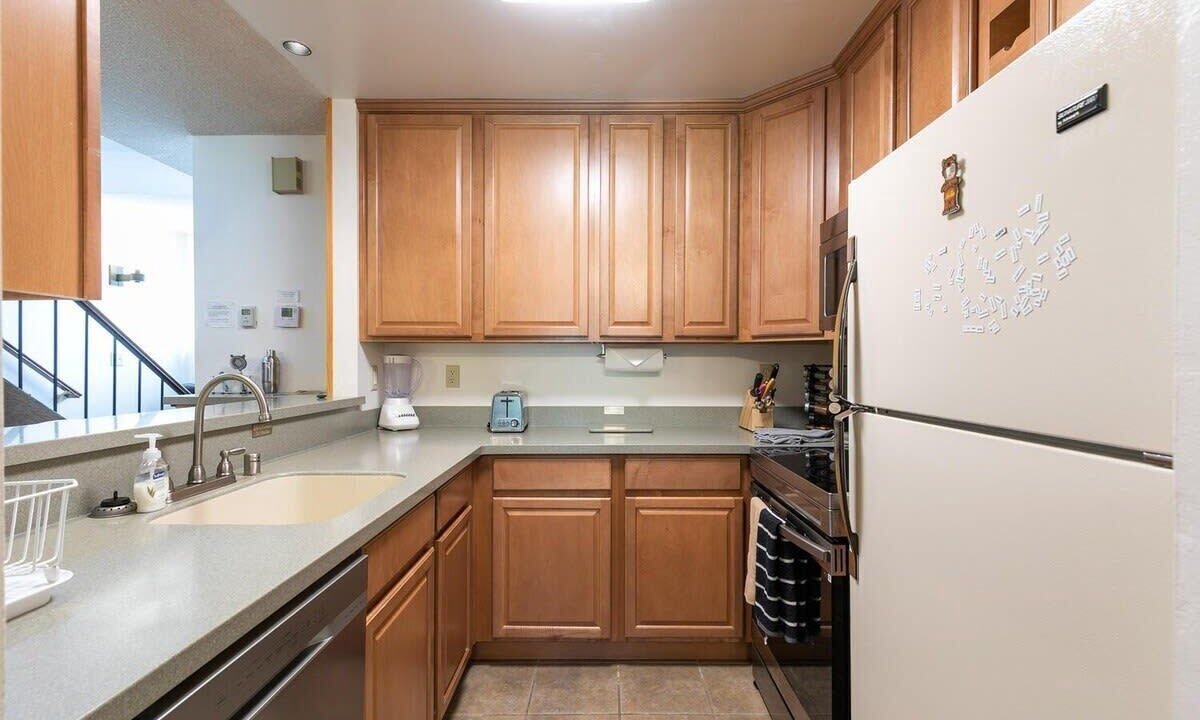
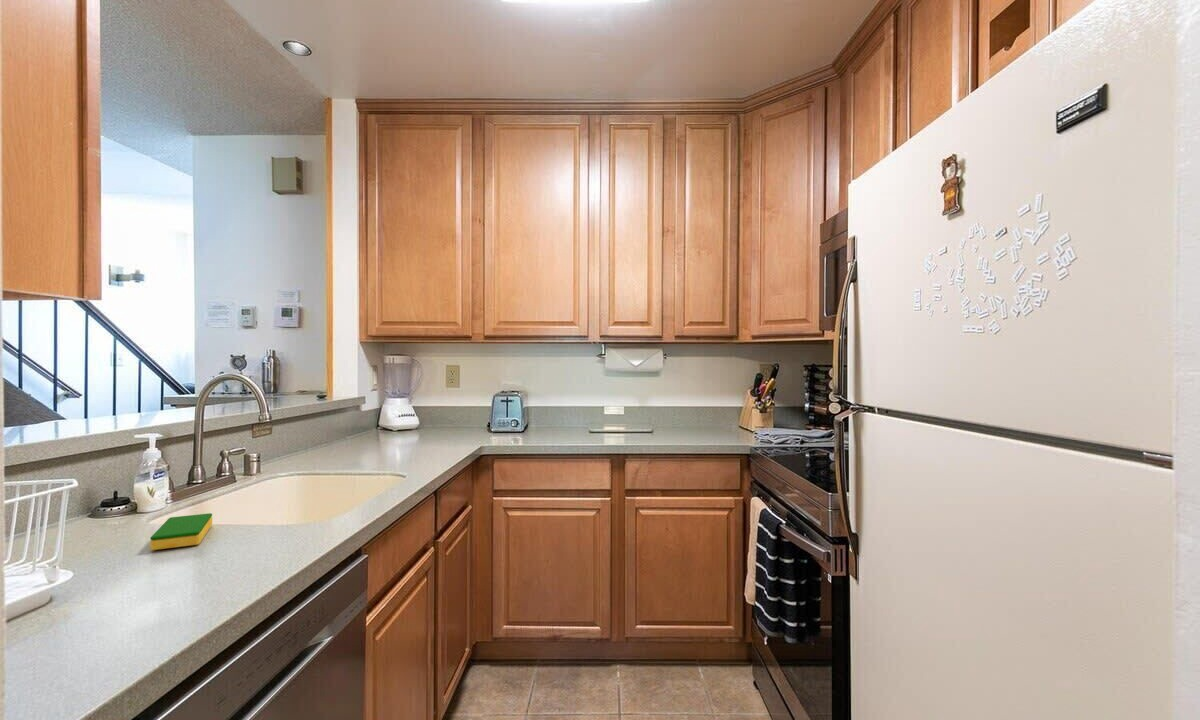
+ dish sponge (183, 530)
